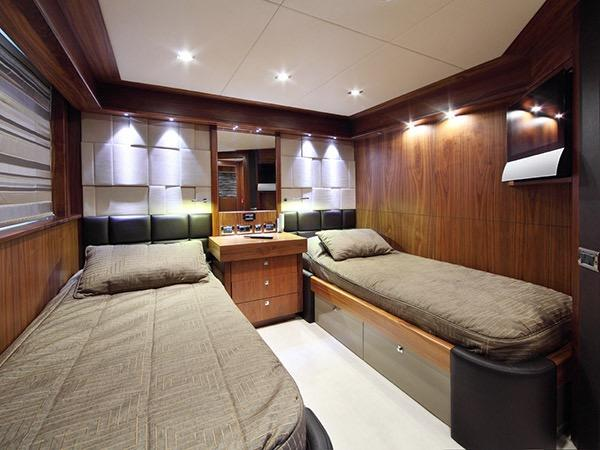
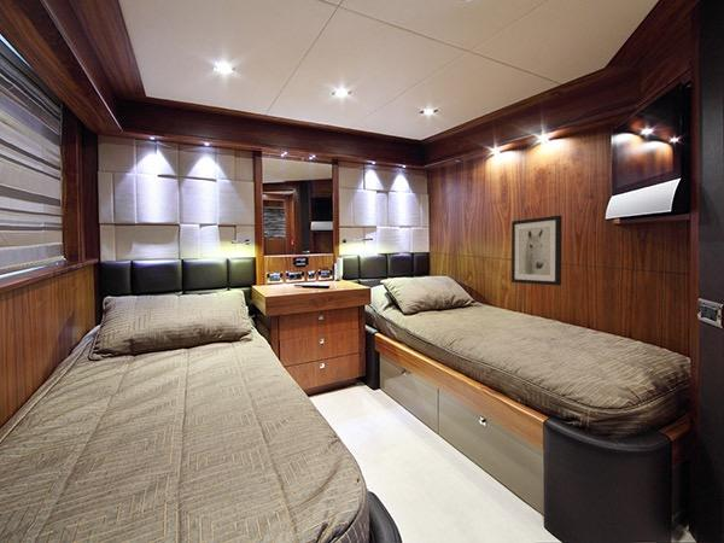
+ wall art (535, 251)
